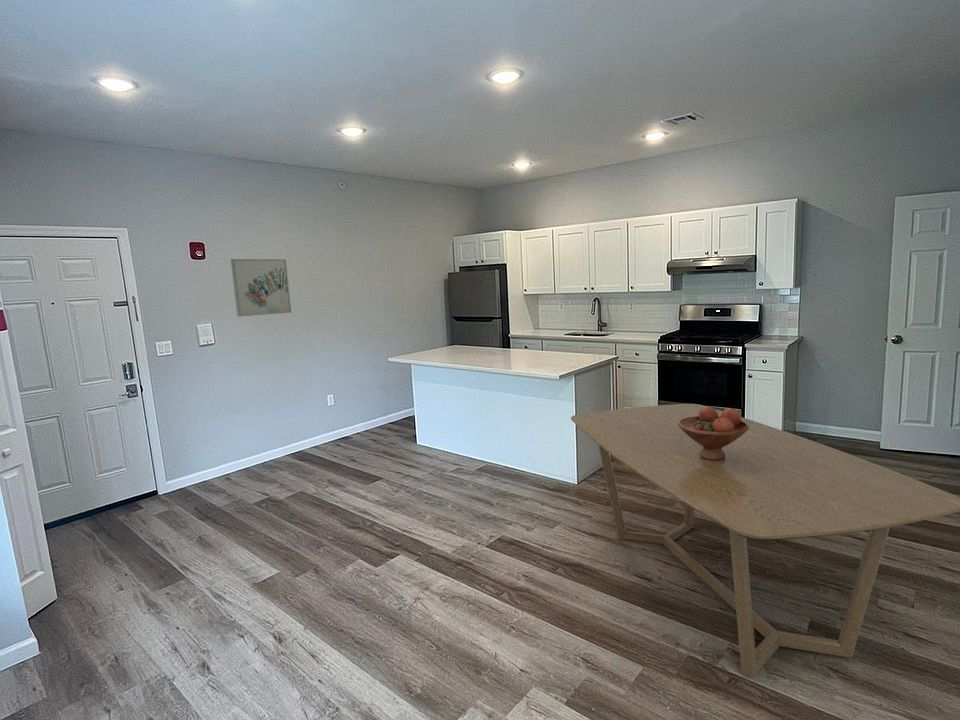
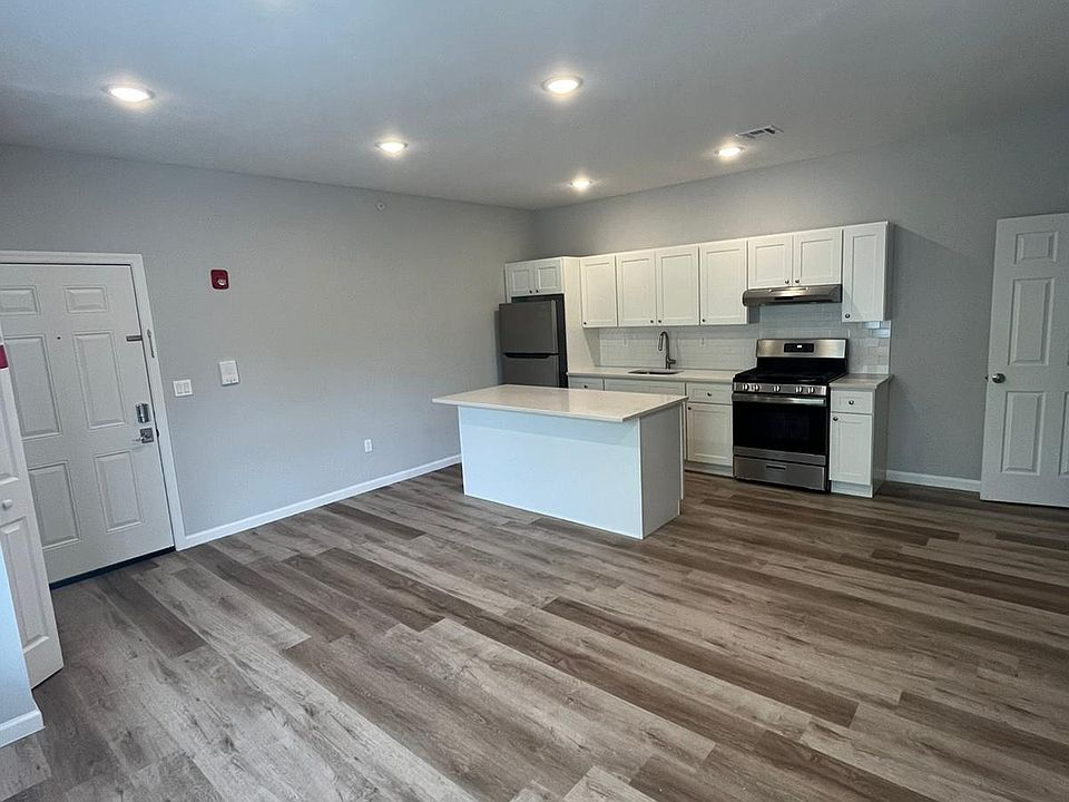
- dining table (711, 517)
- wall art (262, 287)
- fruit bowl (712, 433)
